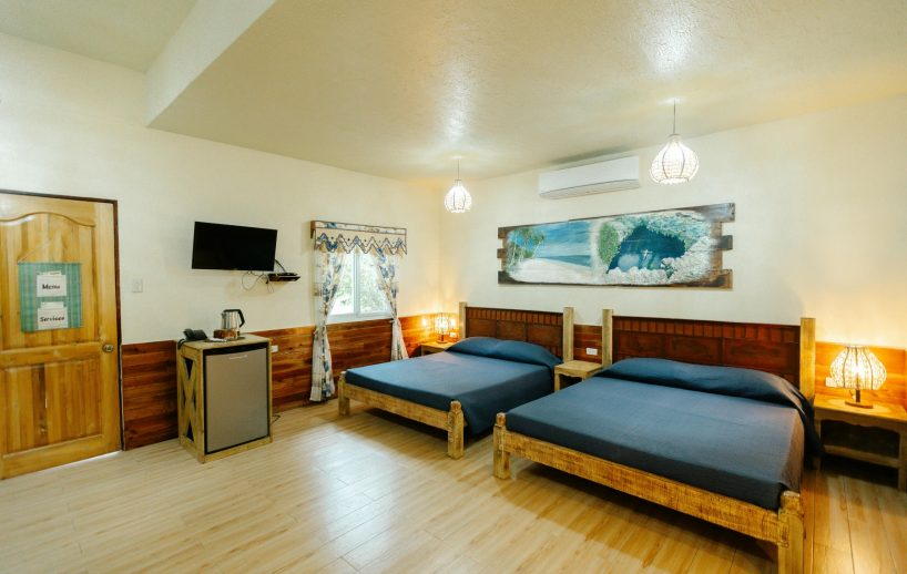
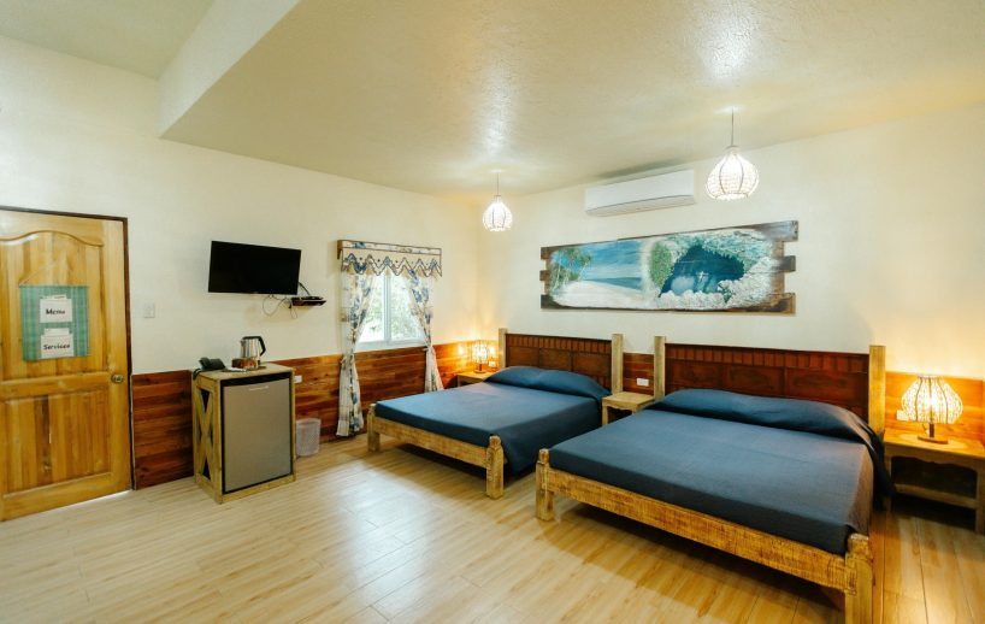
+ wastebasket (307, 437)
